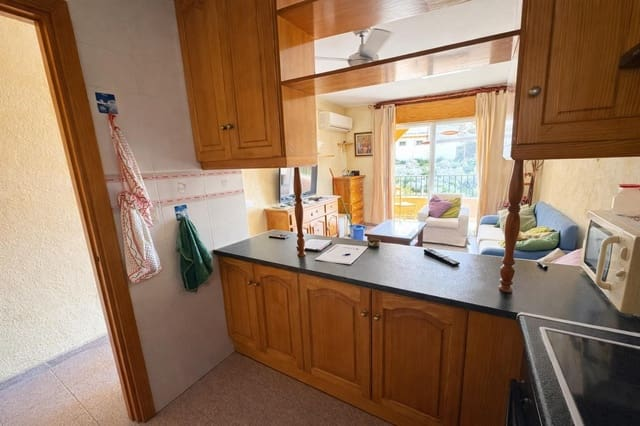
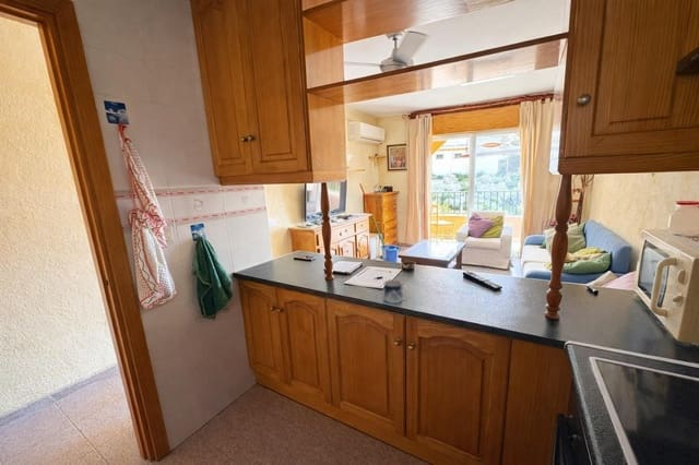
+ mug (396, 291)
